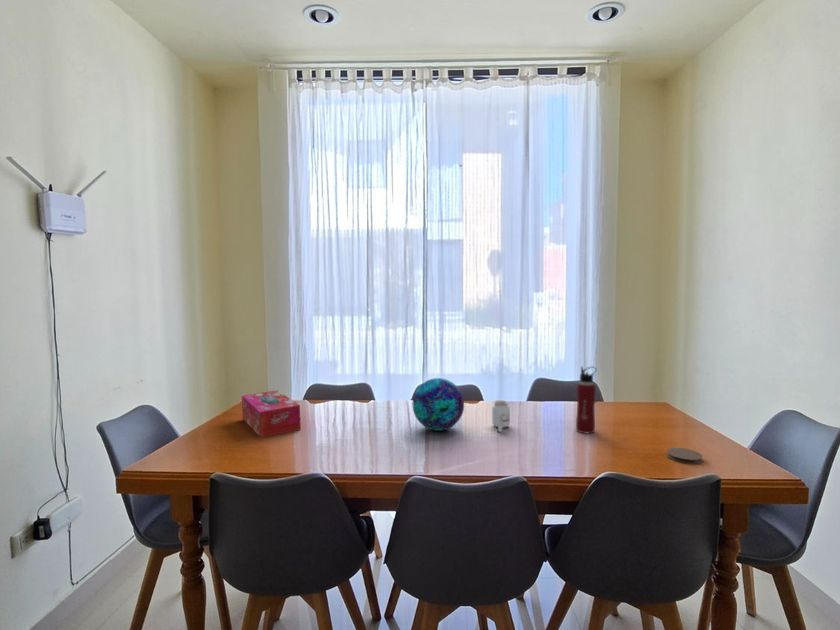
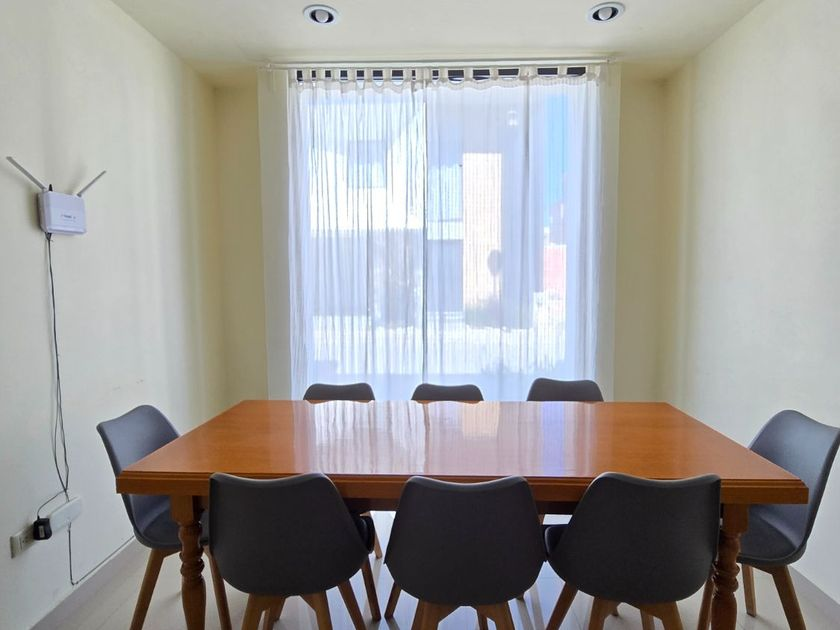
- coaster (684, 455)
- candle (502, 416)
- water bottle (586, 398)
- decorative ball (438, 404)
- tissue box (270, 412)
